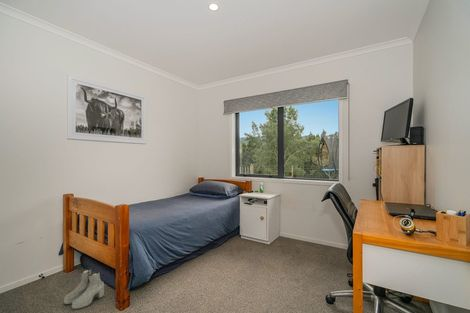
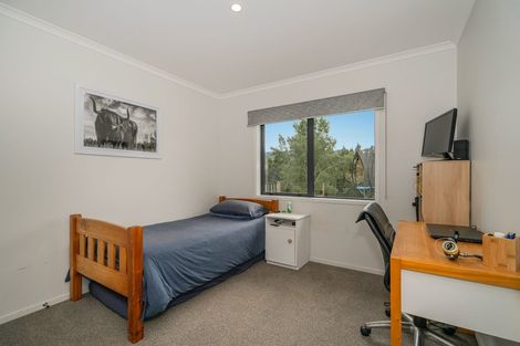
- boots (84, 286)
